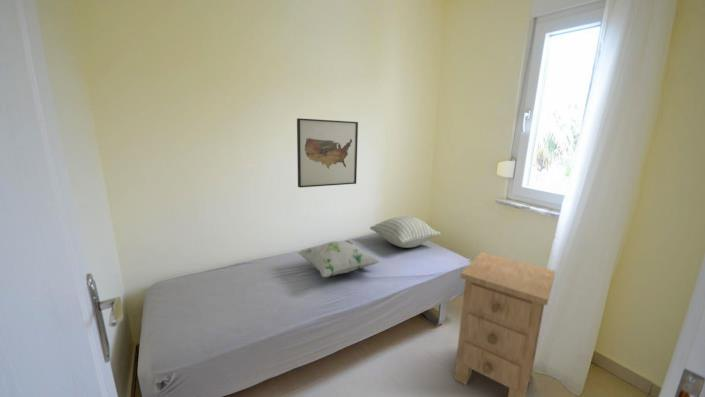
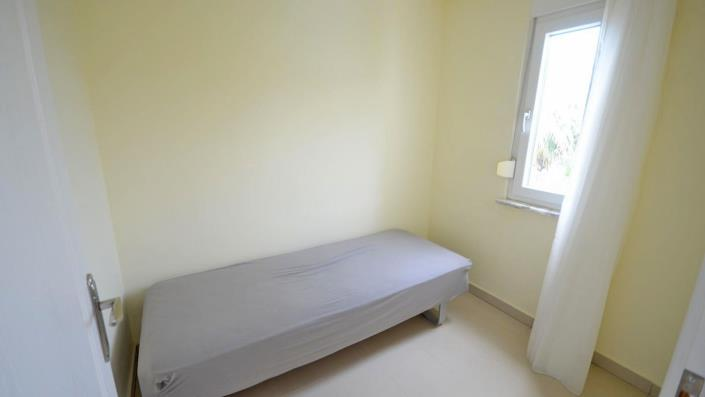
- wall art (328, 153)
- decorative pillow (337, 256)
- nightstand (500, 328)
- pillow (404, 230)
